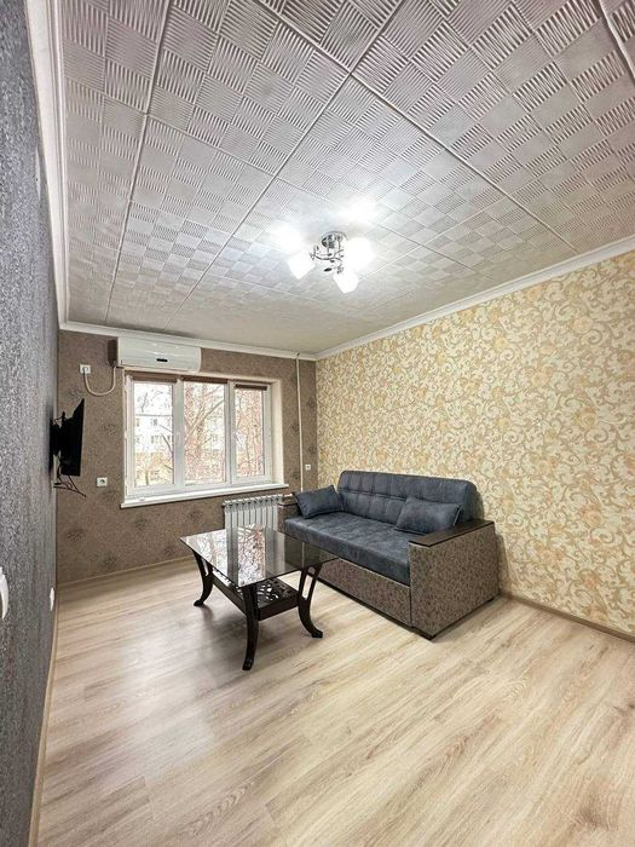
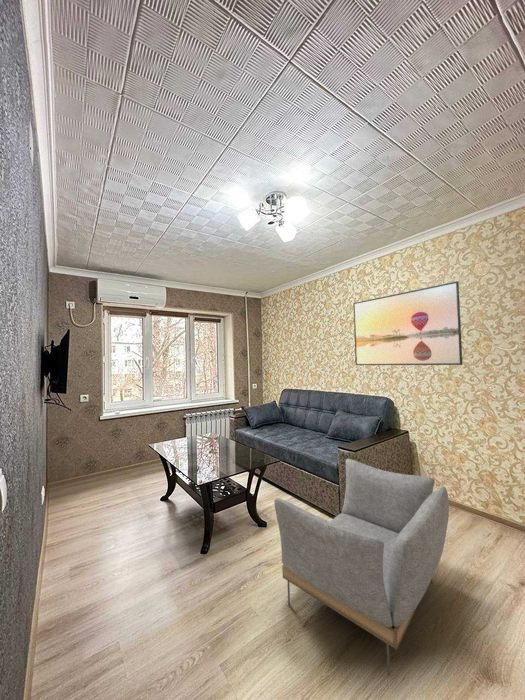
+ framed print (399, 329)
+ armchair (369, 542)
